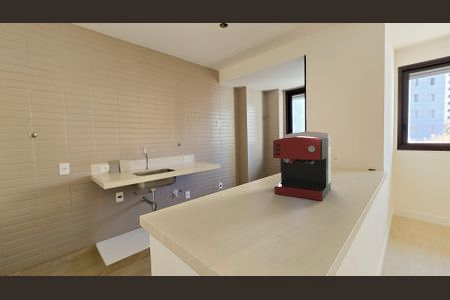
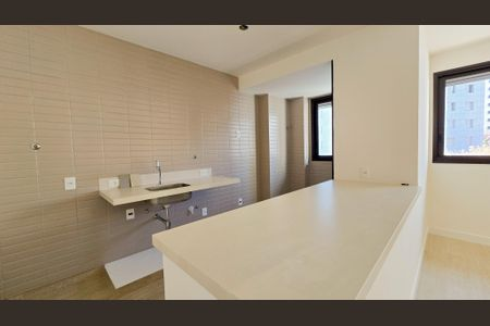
- coffee maker (301, 162)
